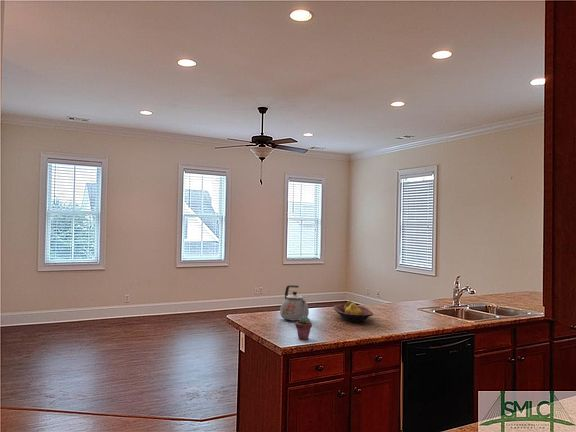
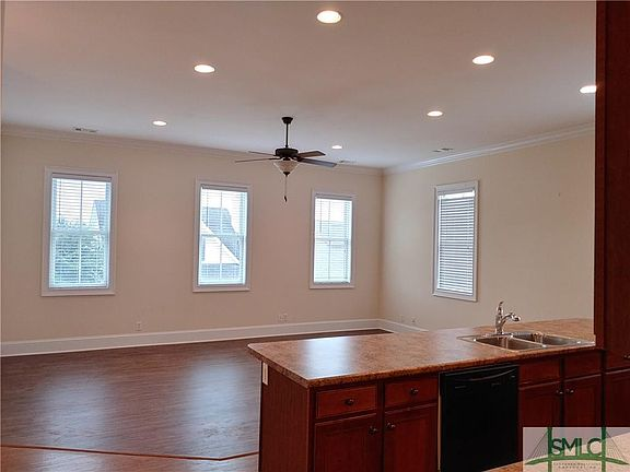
- fruit bowl (352, 310)
- kettle (294, 302)
- potted succulent (303, 327)
